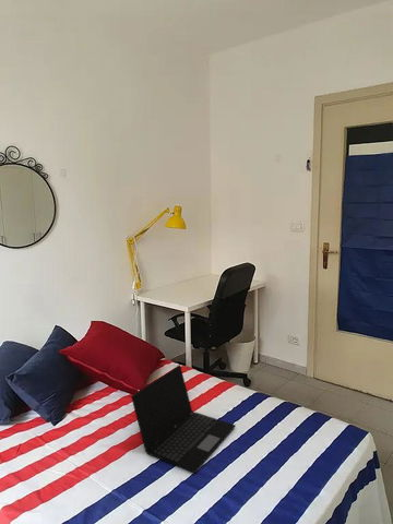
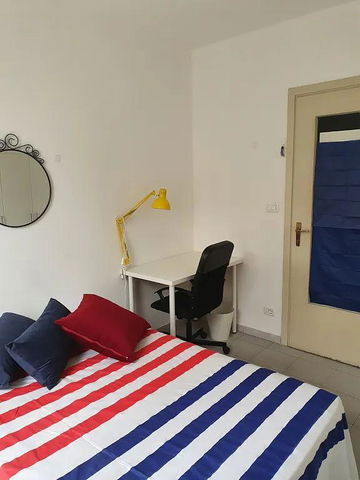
- laptop (186, 412)
